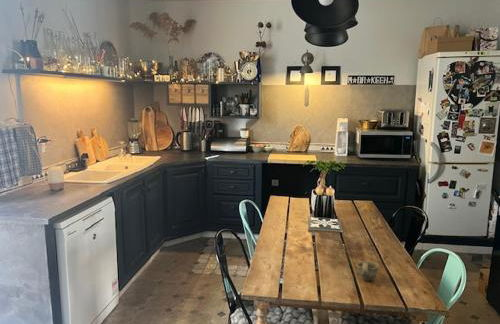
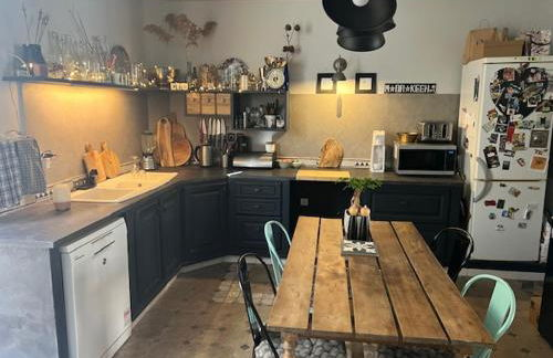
- cup (366, 269)
